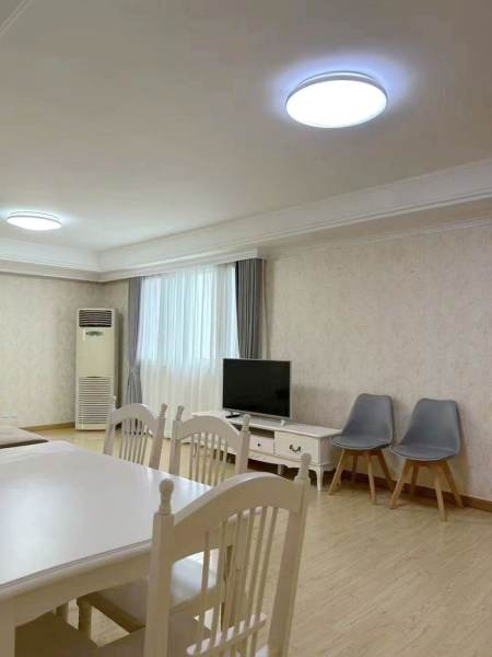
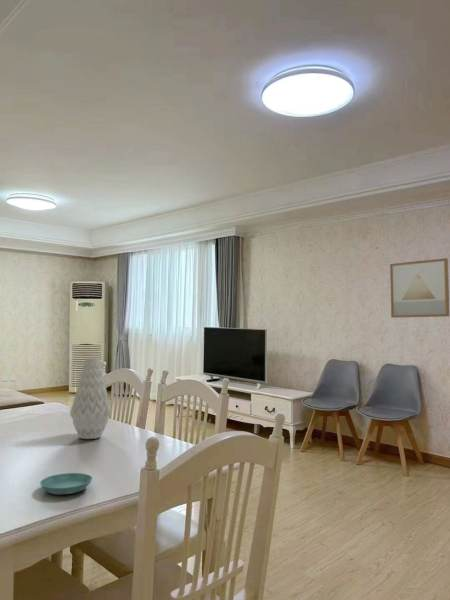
+ vase (91, 397)
+ wall art (418, 289)
+ saucer (66, 484)
